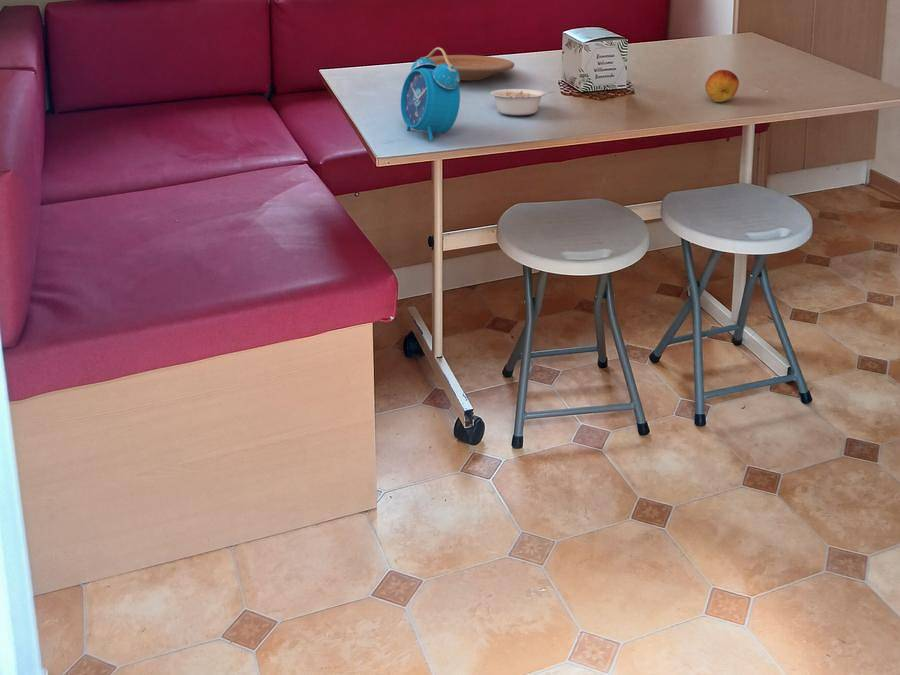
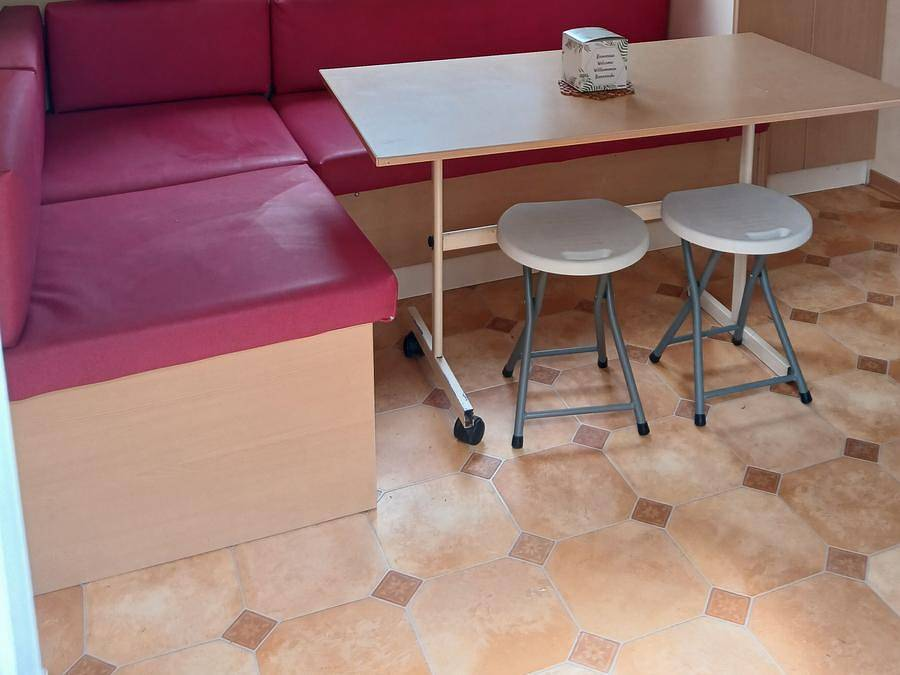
- plate (466, 69)
- legume (519, 100)
- fruit (721, 85)
- alarm clock (429, 92)
